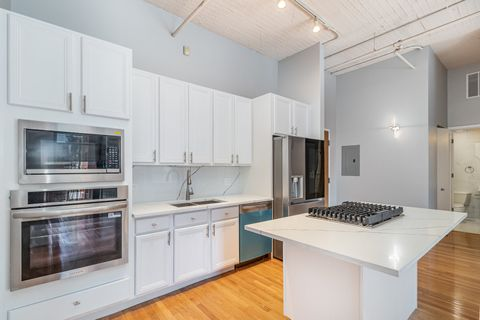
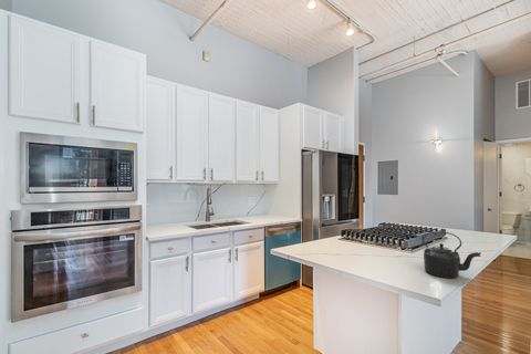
+ kettle (450, 252)
